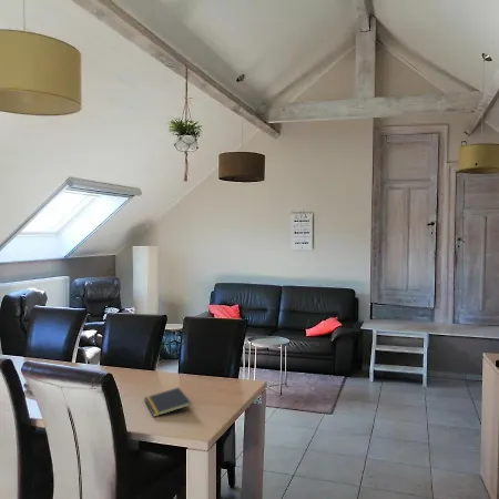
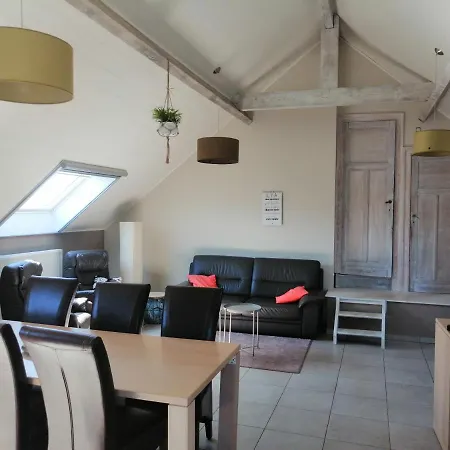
- notepad (166, 400)
